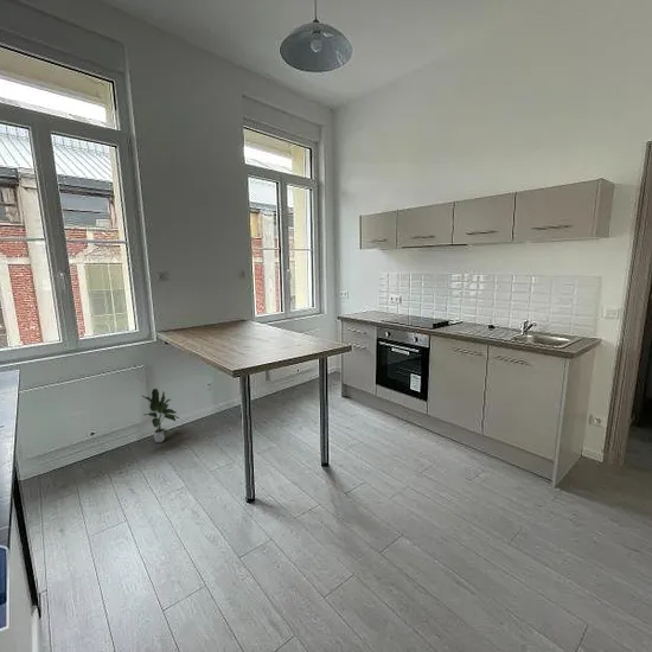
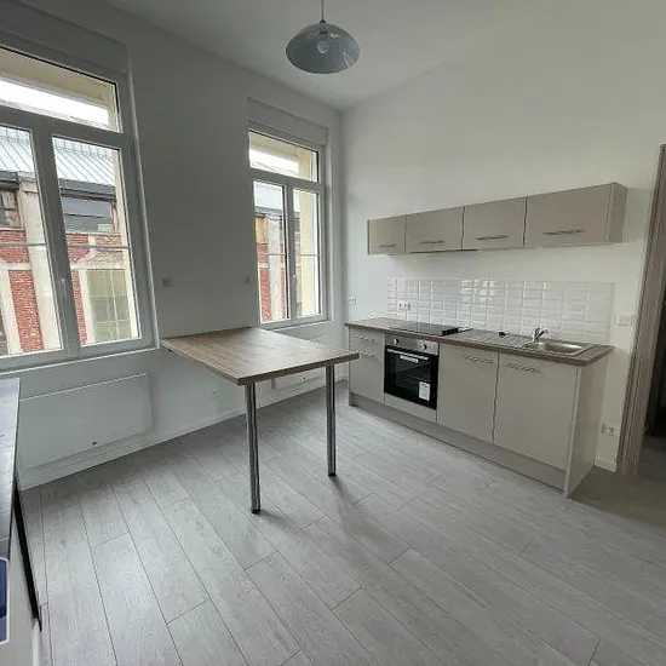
- potted plant (160, 416)
